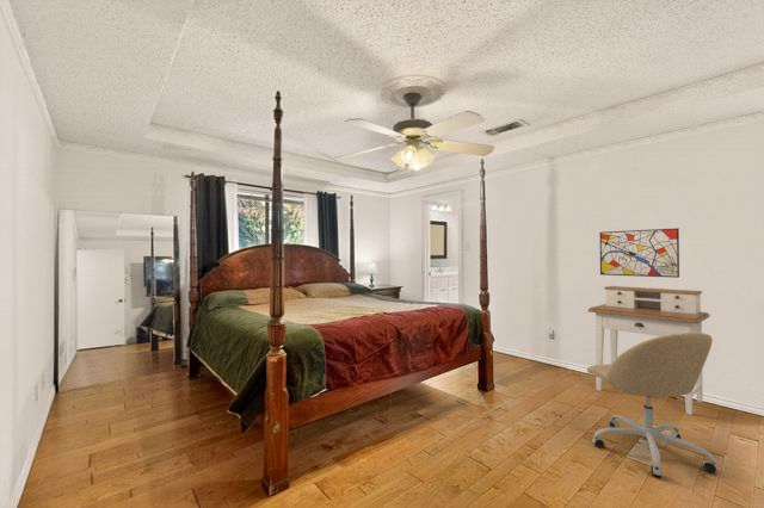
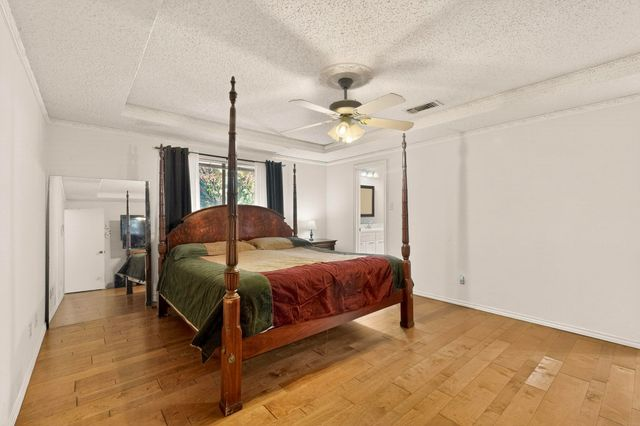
- office chair (645, 385)
- desk (648, 334)
- wall art (636, 253)
